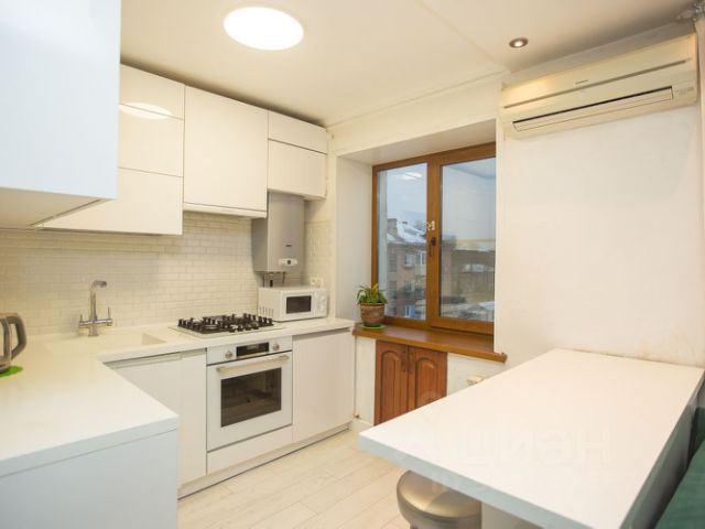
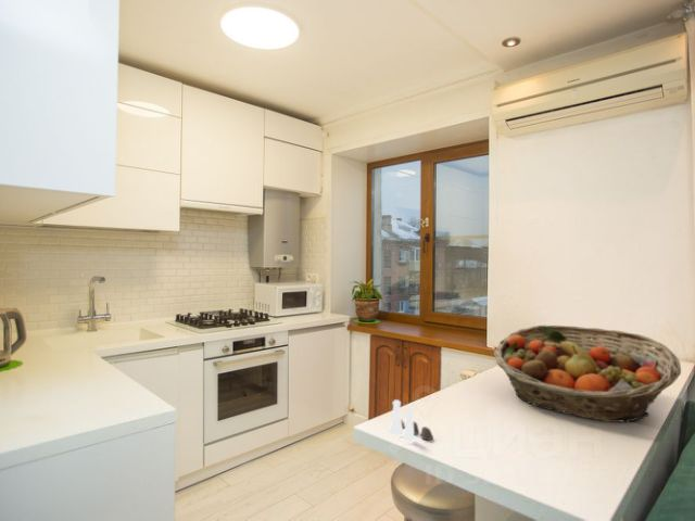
+ fruit basket (577, 367)
+ salt and pepper shaker set (406, 417)
